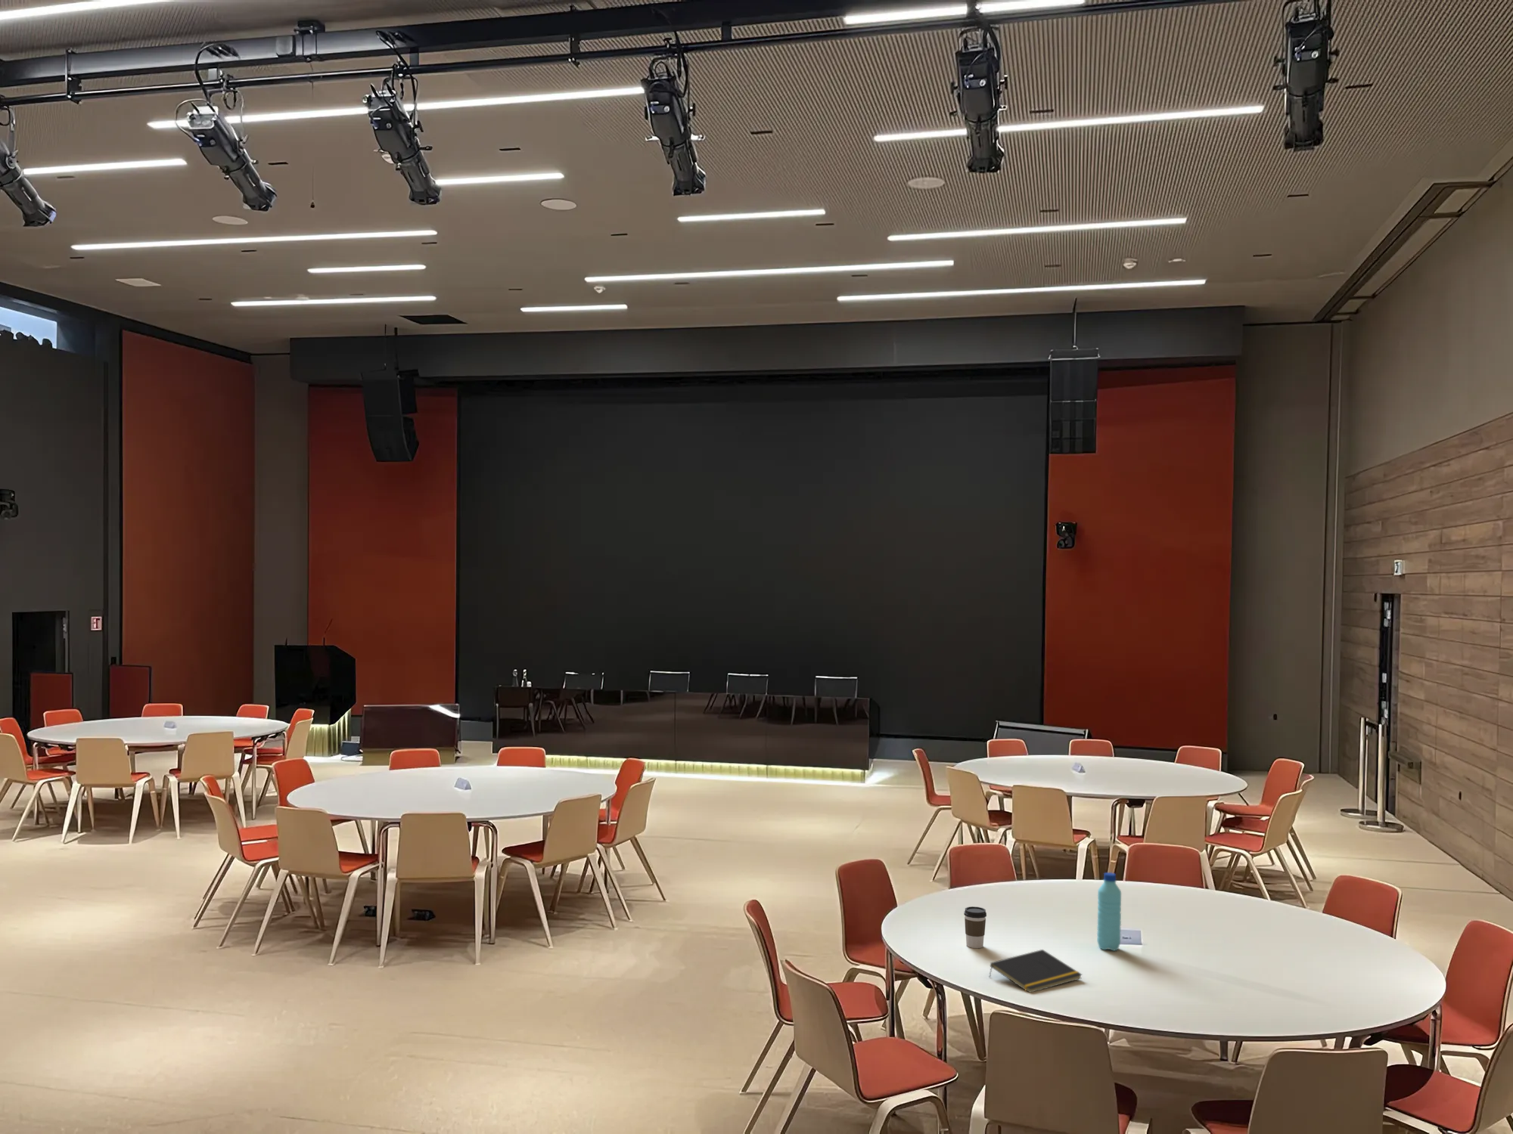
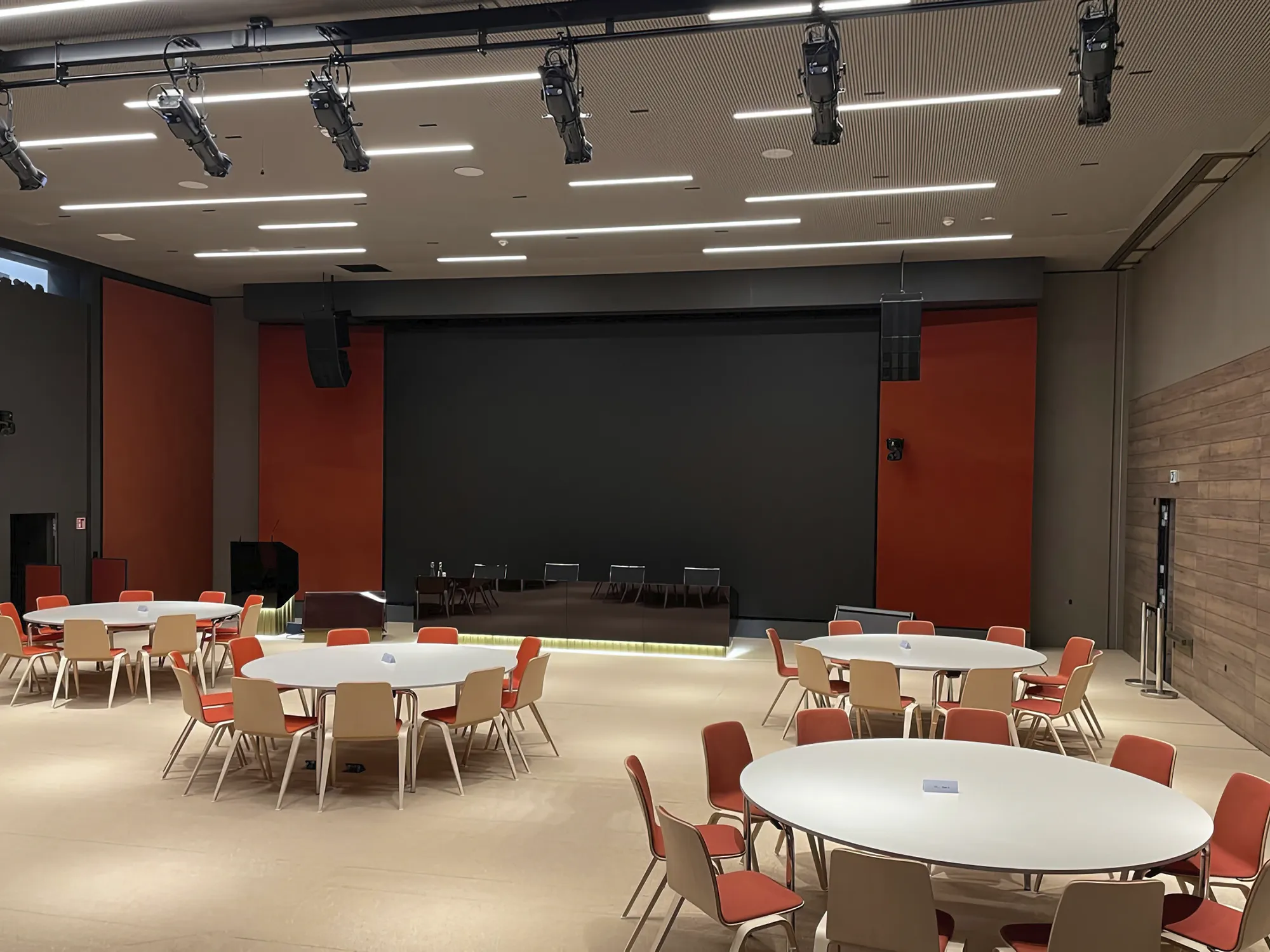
- coffee cup (975, 927)
- water bottle (1109, 911)
- notepad (1035, 970)
